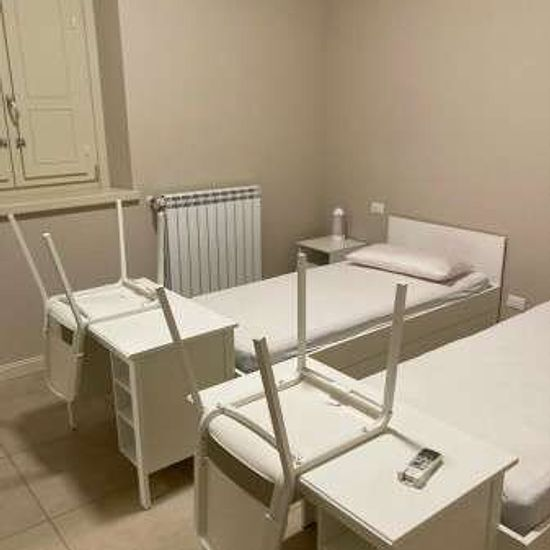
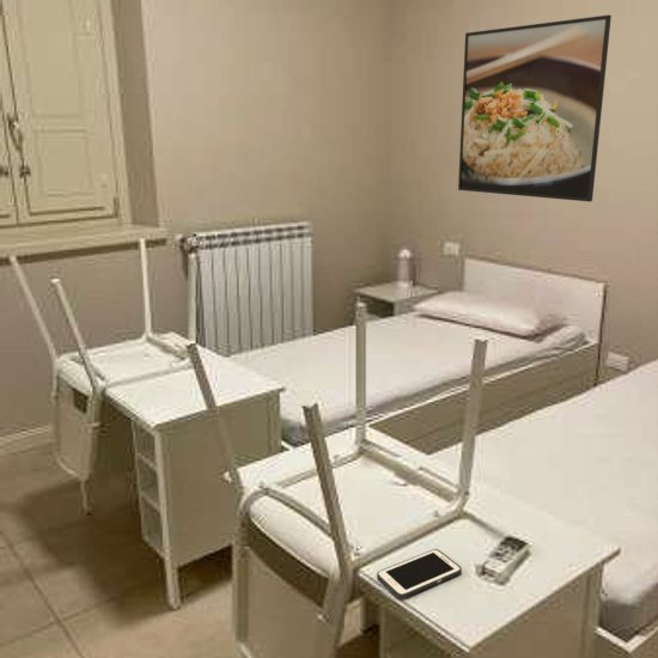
+ cell phone (419, 572)
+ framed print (525, 112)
